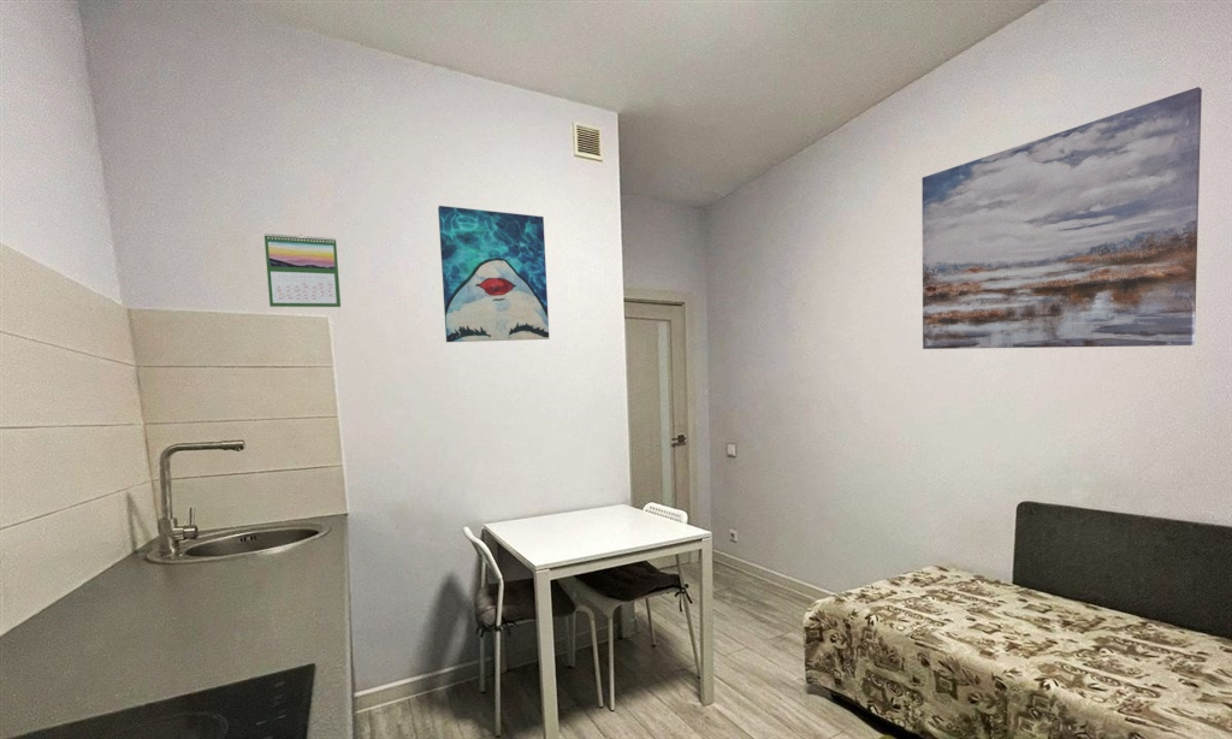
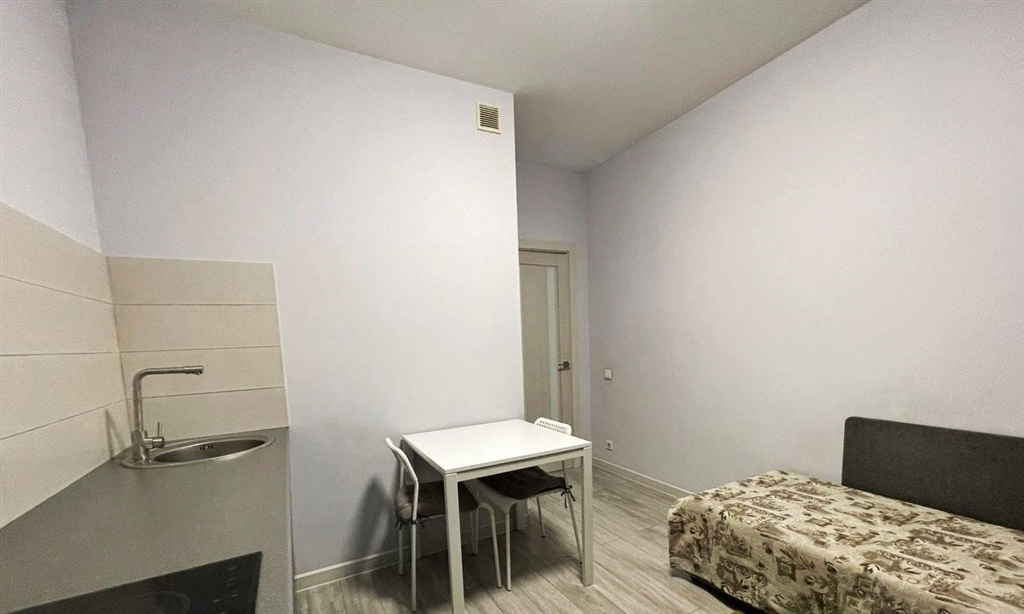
- wall art (1032, 246)
- calendar (303, 271)
- wall art (496, 277)
